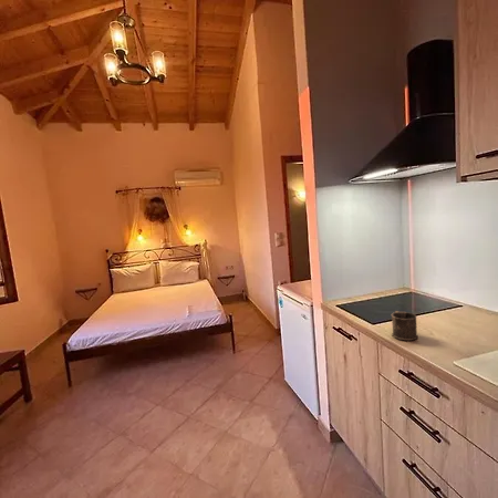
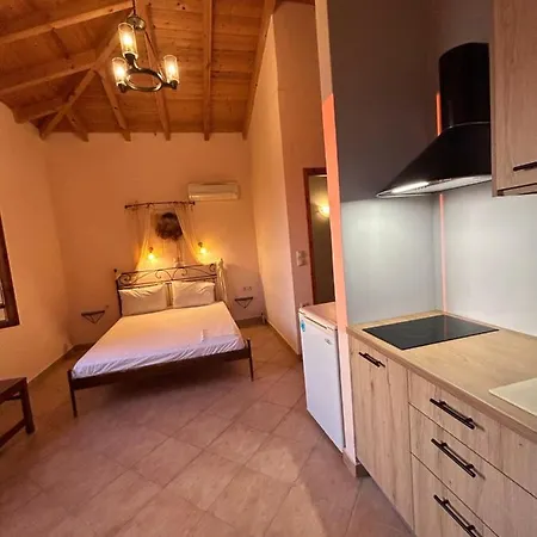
- mug (403, 324)
